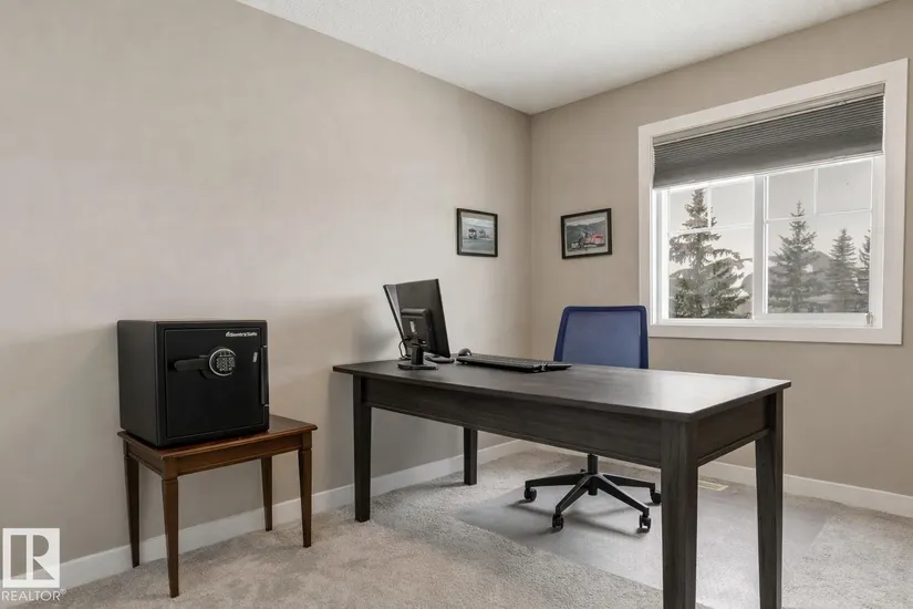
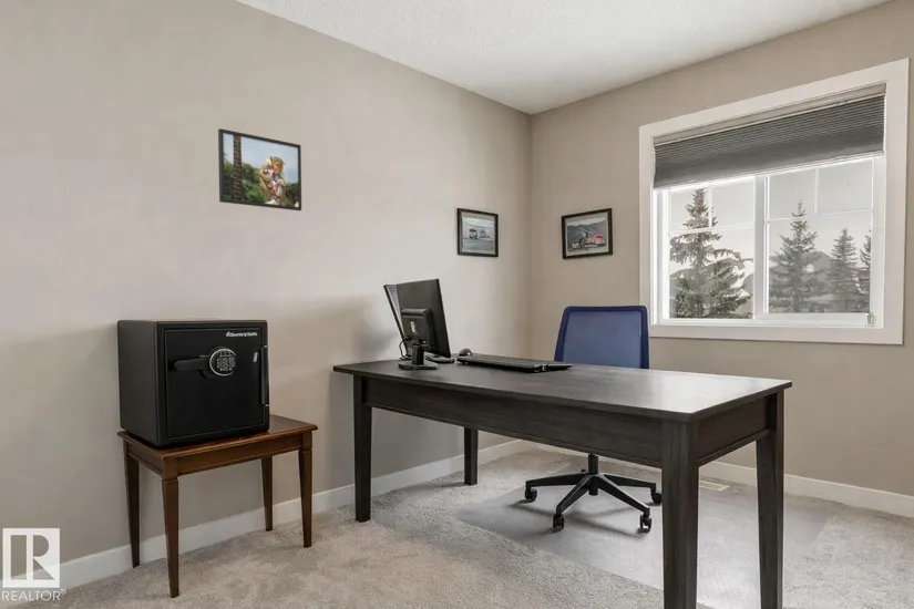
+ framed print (261, 172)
